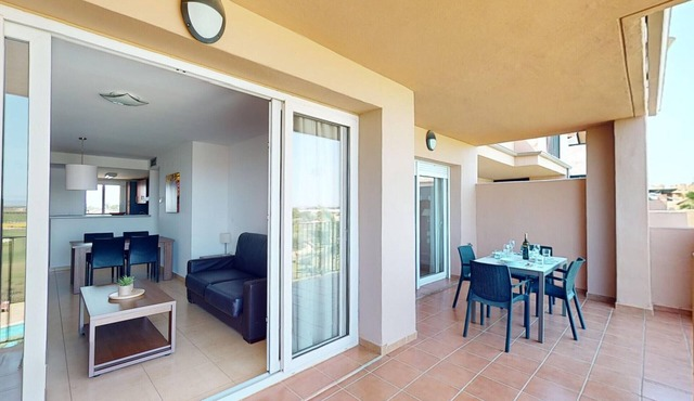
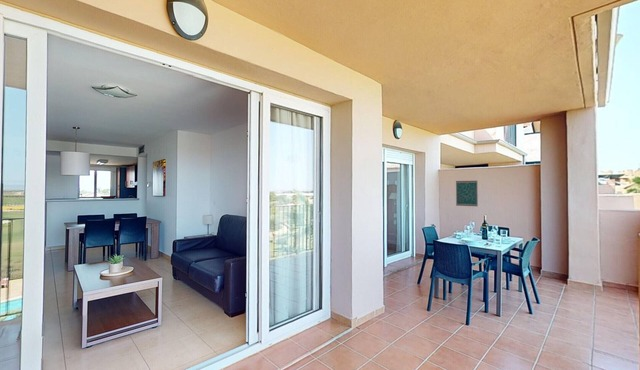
+ wall art (466, 193)
